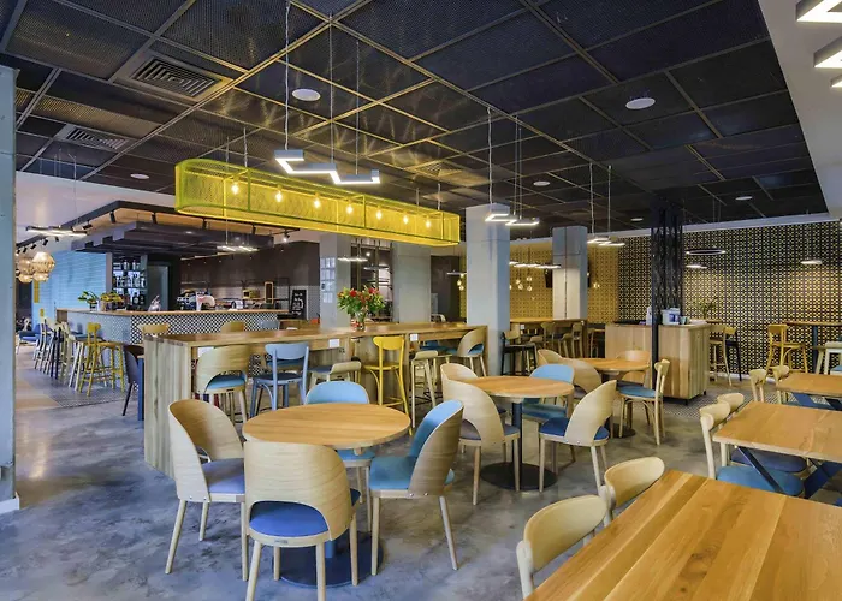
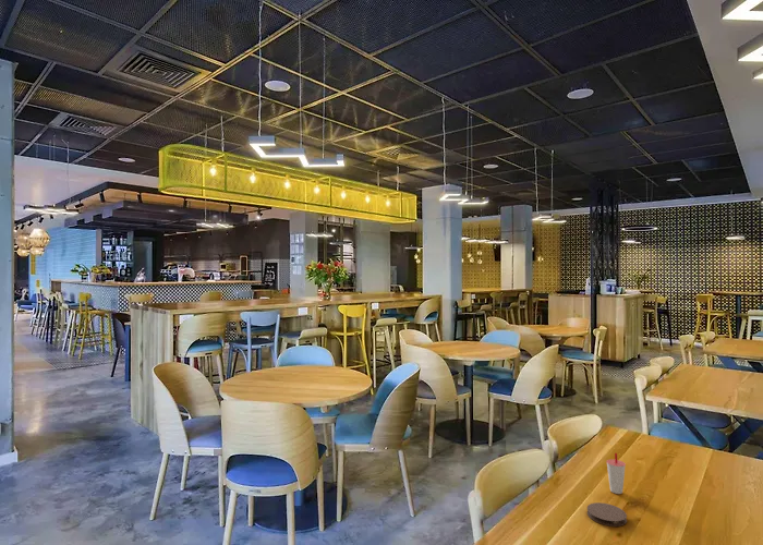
+ coaster (606, 513)
+ cup (616, 472)
